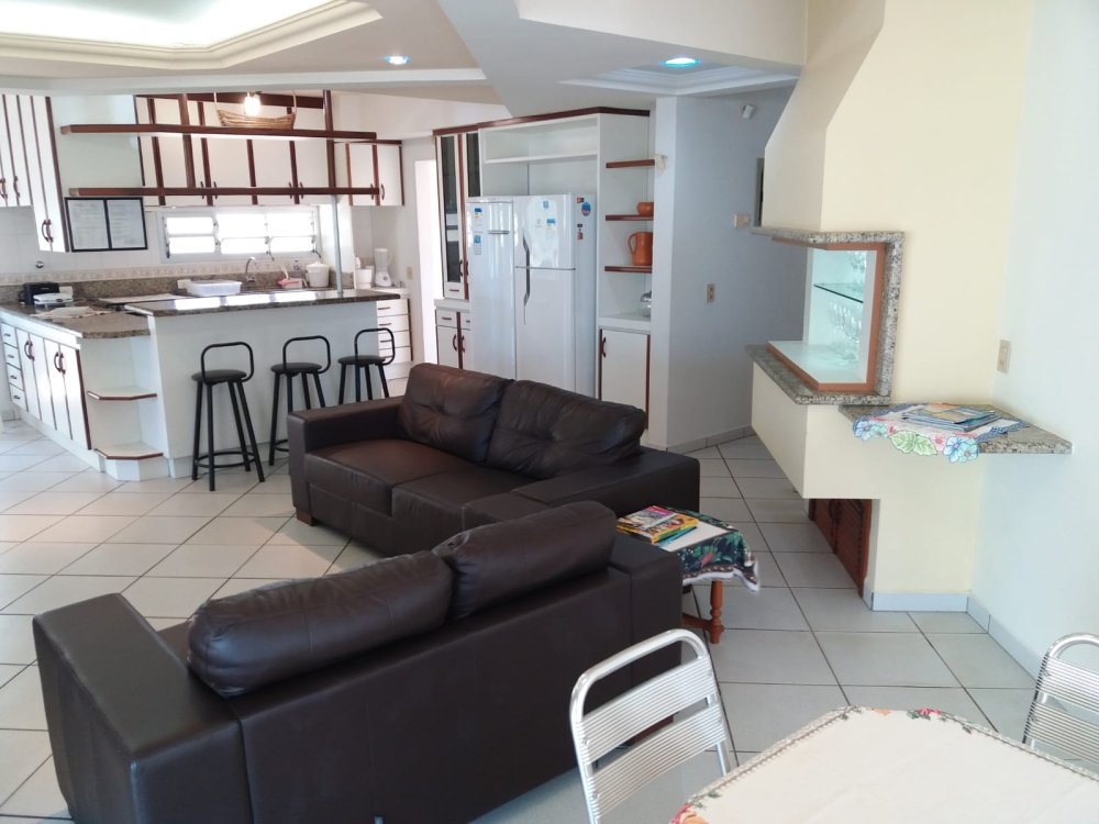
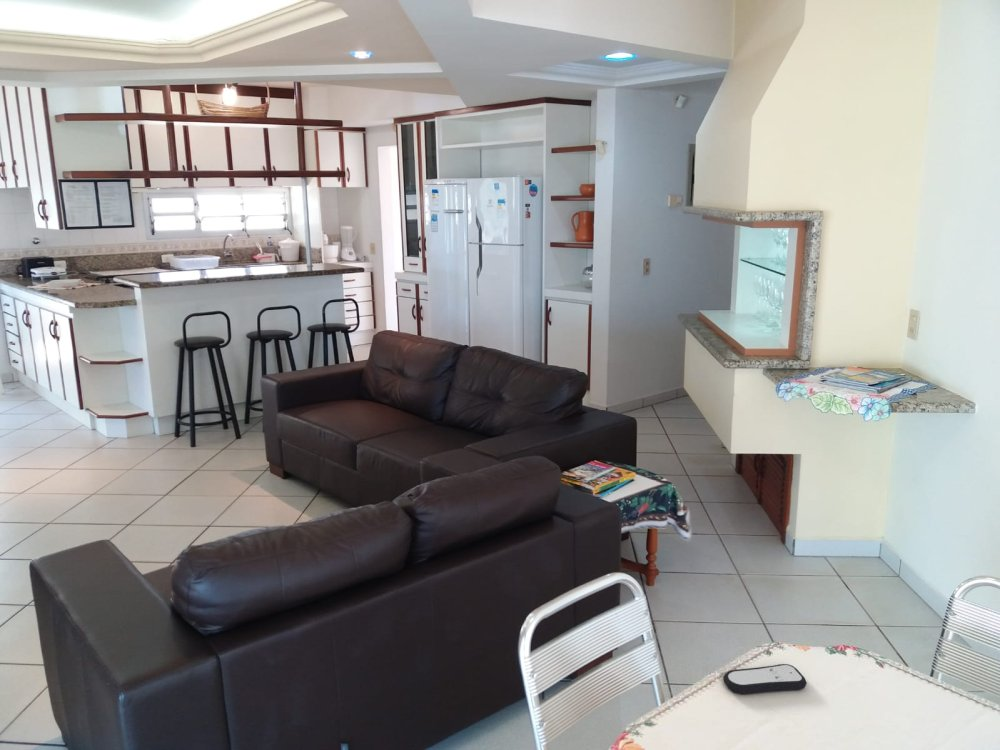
+ remote control (763, 679)
